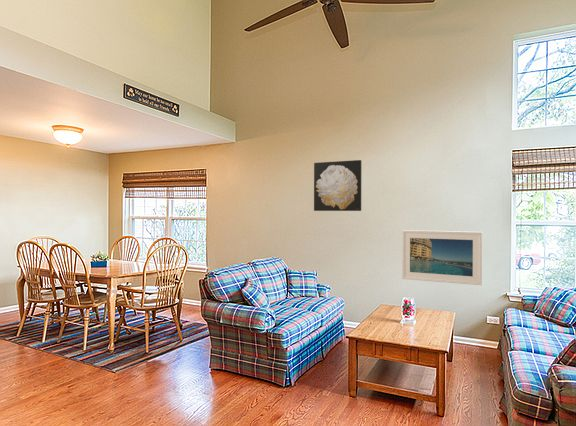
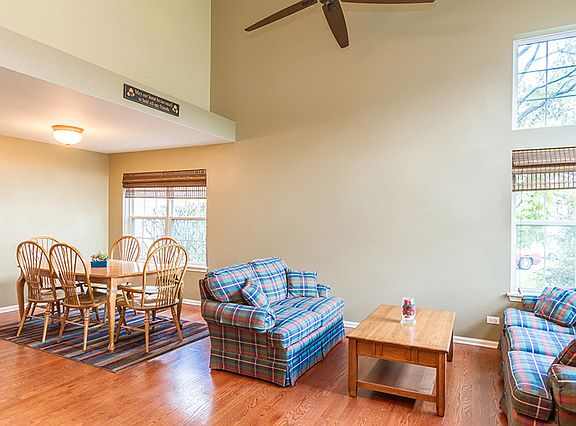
- wall art (337, 186)
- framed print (440, 256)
